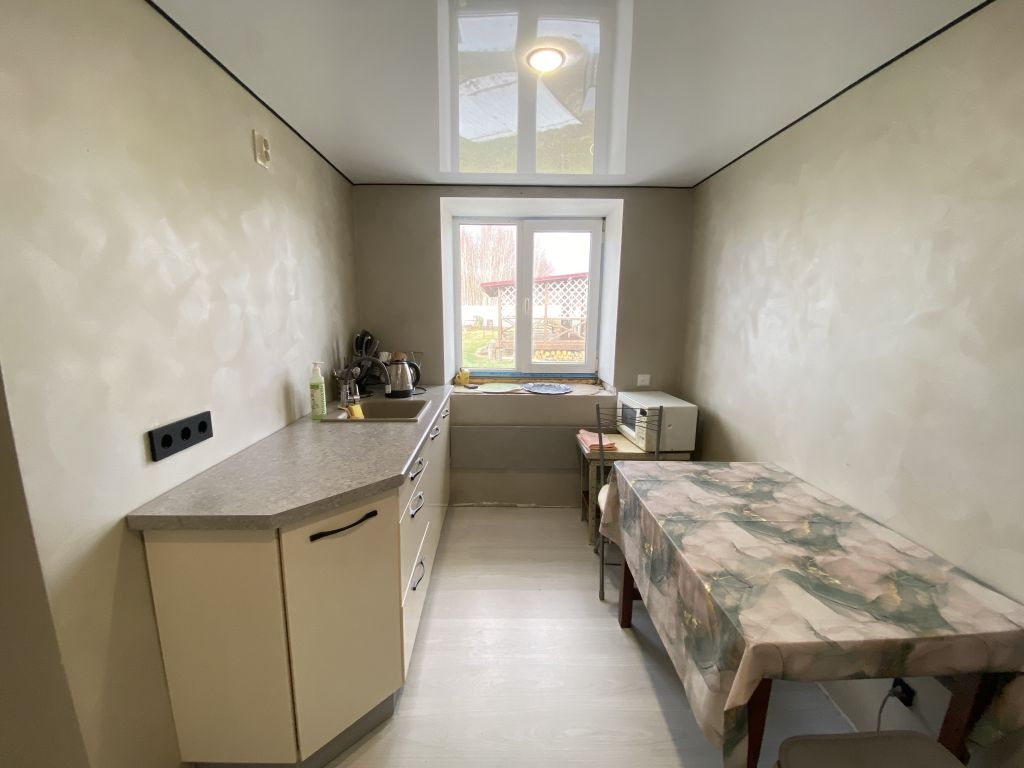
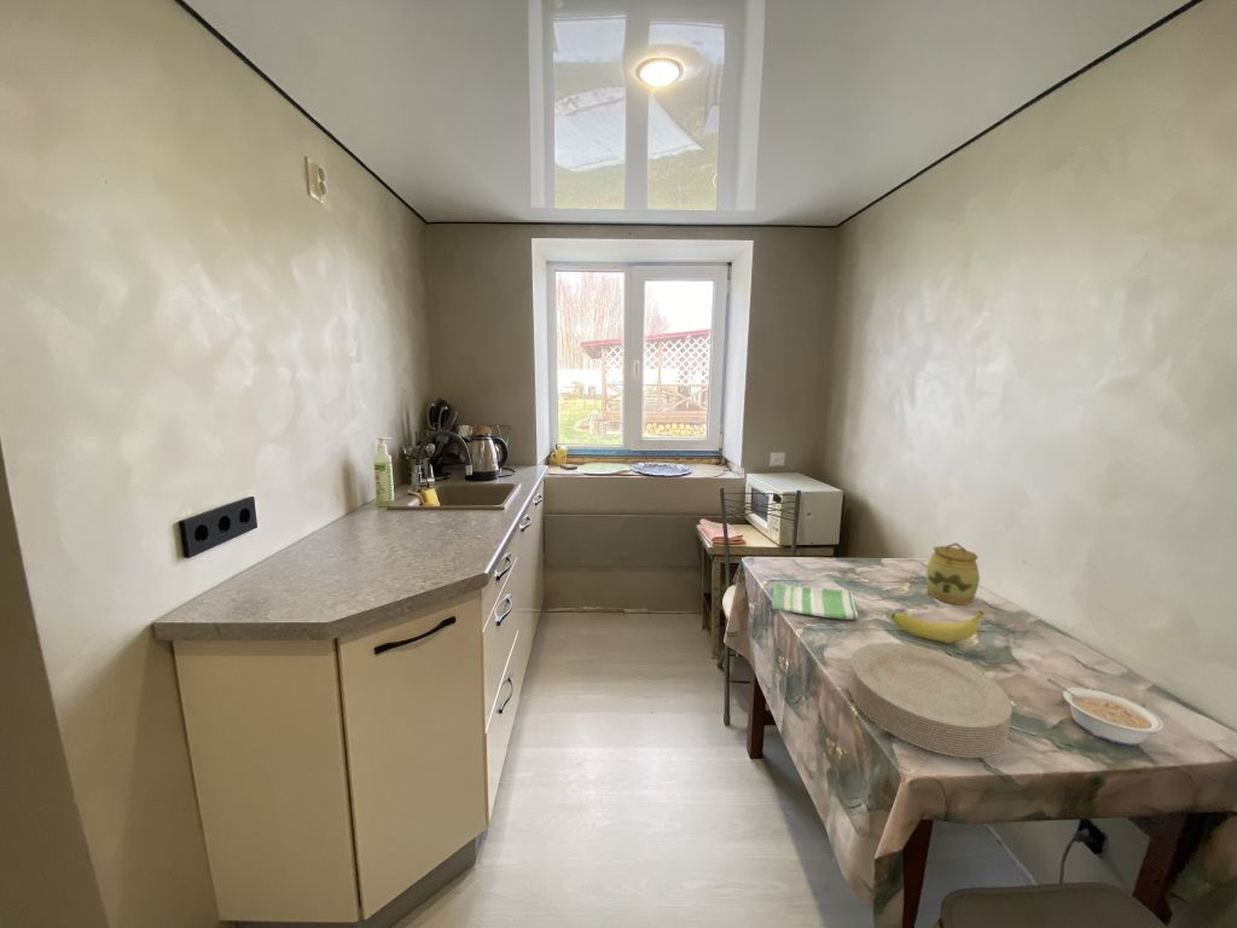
+ legume (1104, 715)
+ dish towel (812, 599)
+ plate (923, 695)
+ fruit (935, 622)
+ jar (952, 569)
